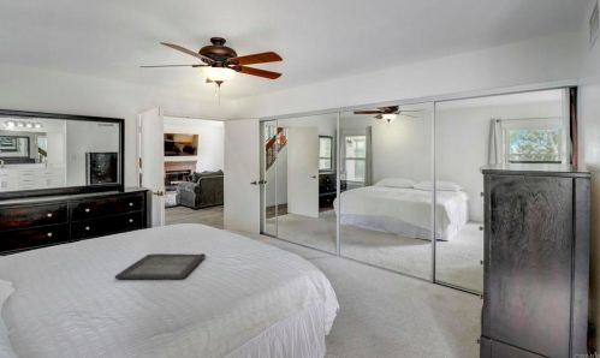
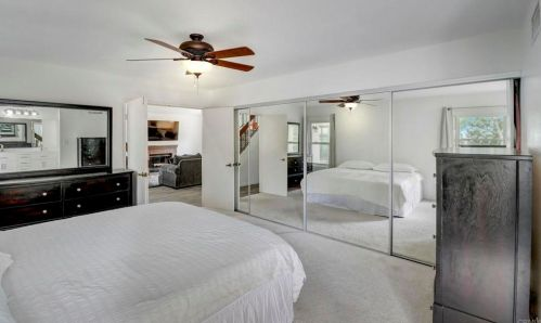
- serving tray (164, 264)
